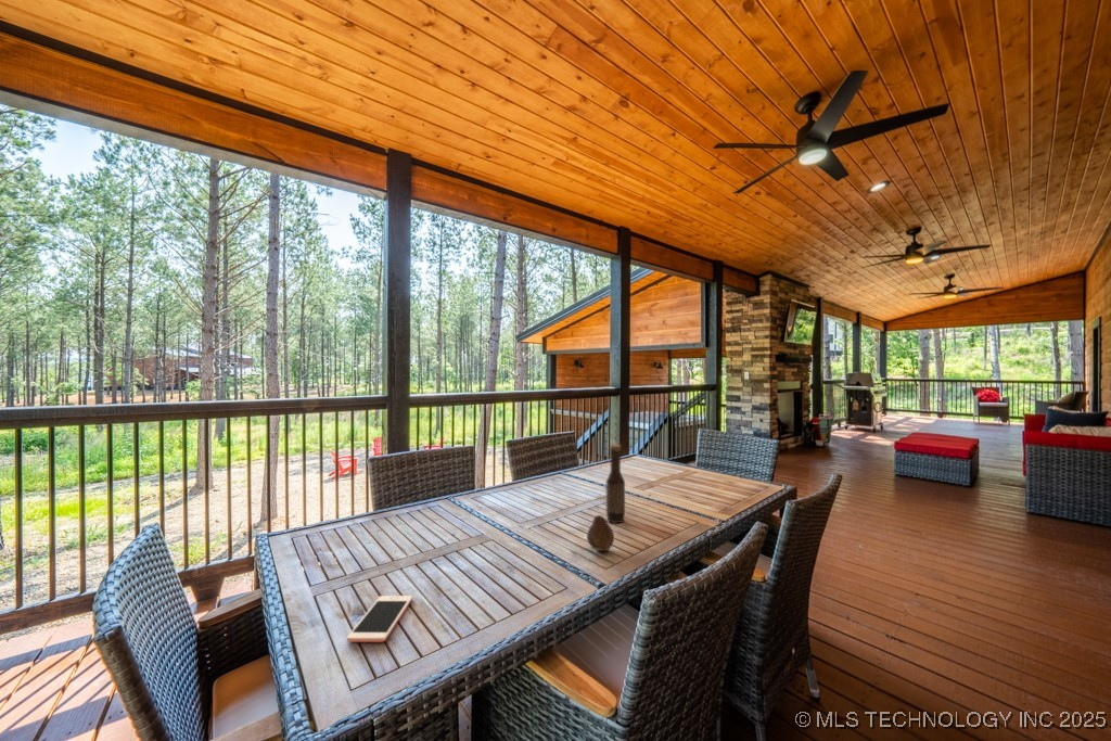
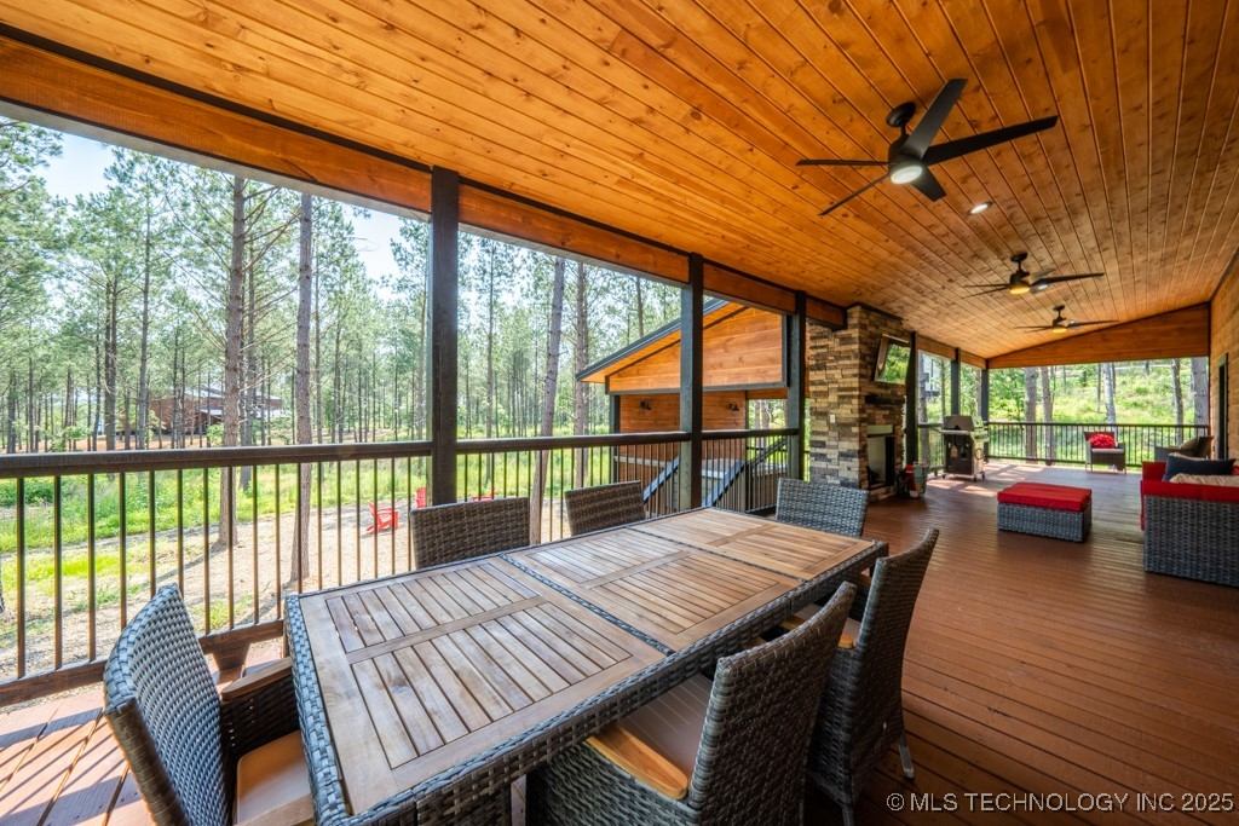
- bottle (615, 482)
- fruit (600, 532)
- cell phone (382, 616)
